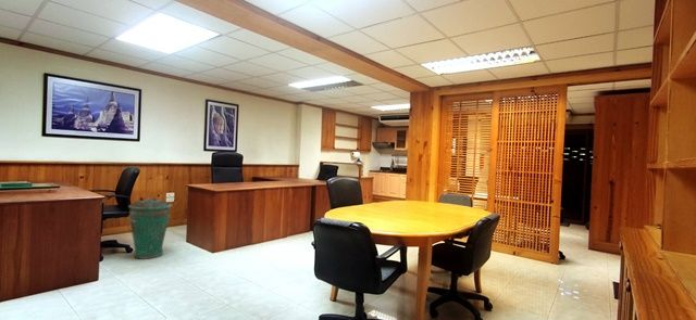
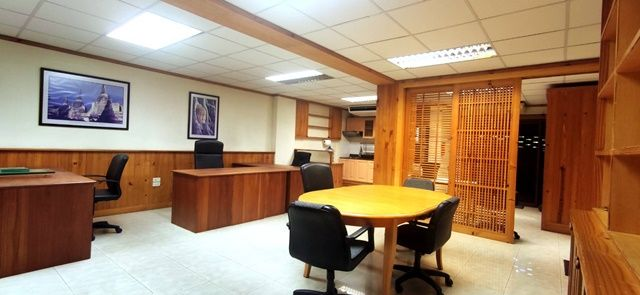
- trash can (149, 226)
